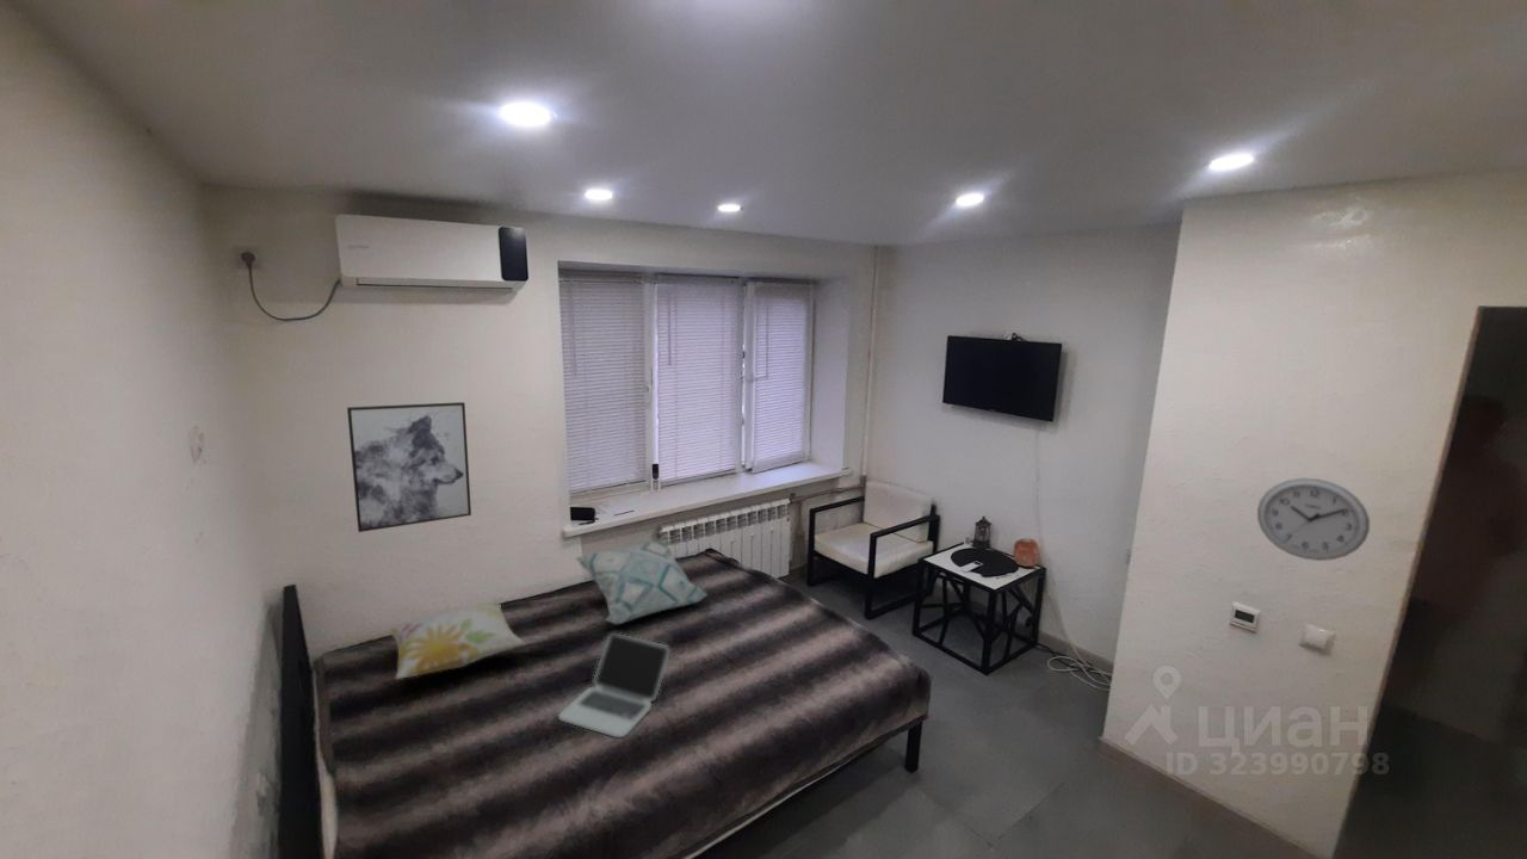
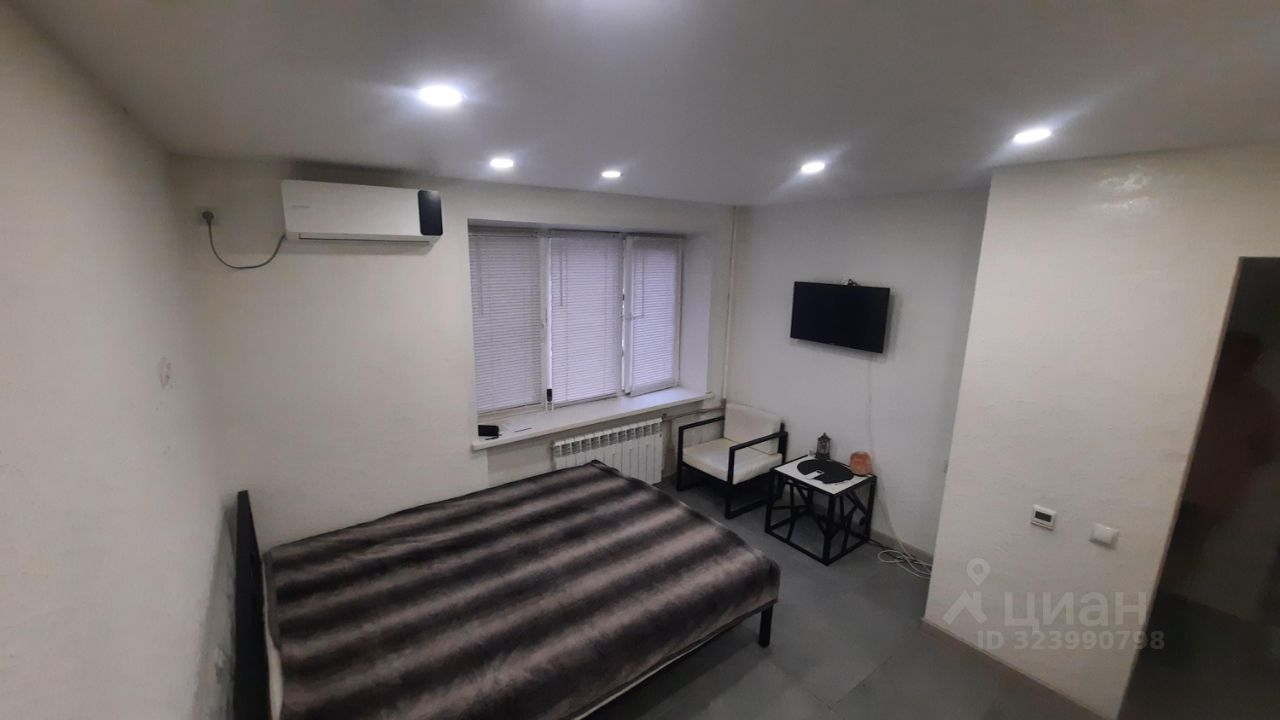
- laptop (616, 680)
- decorative pillow (639, 577)
- decorative pillow (455, 636)
- wall art (413, 464)
- wall clock (1310, 519)
